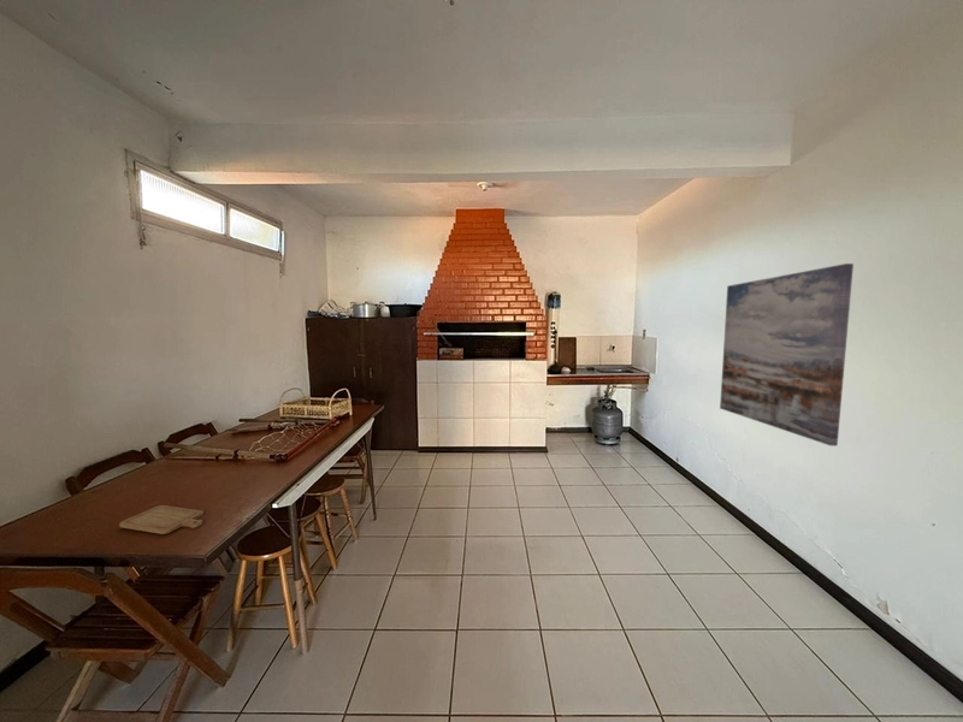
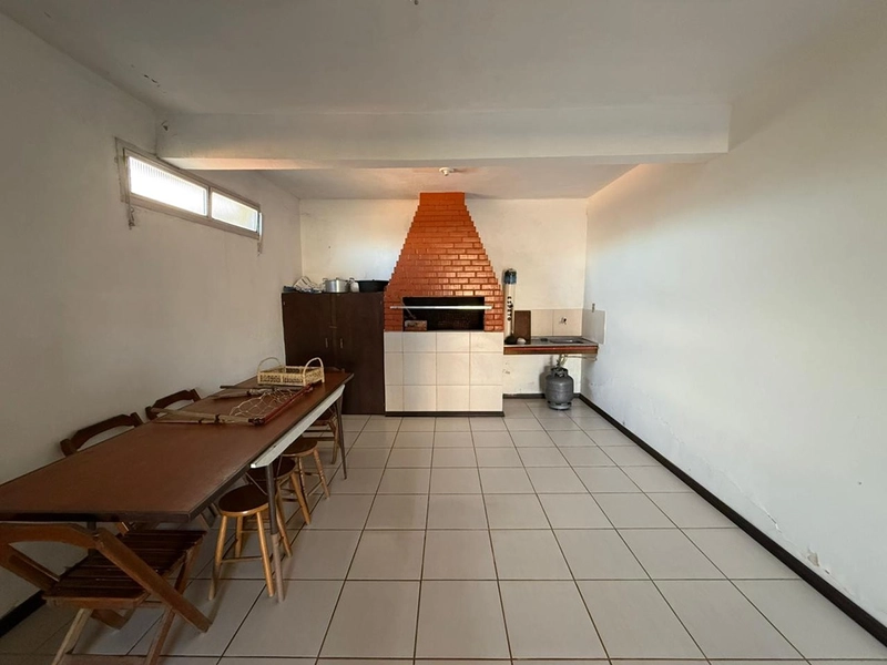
- chopping board (169, 519)
- wall art (772, 351)
